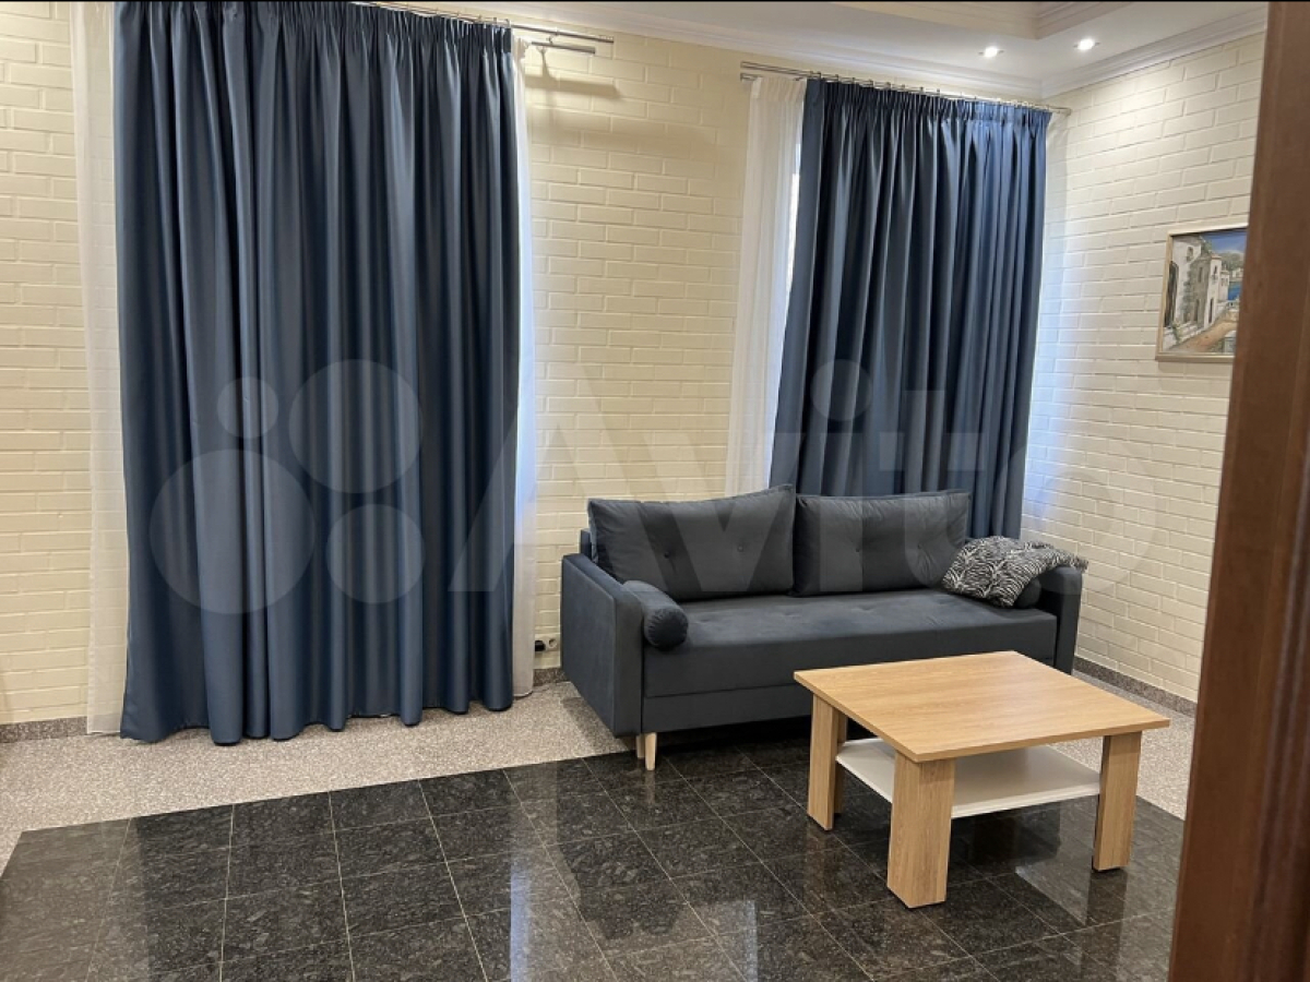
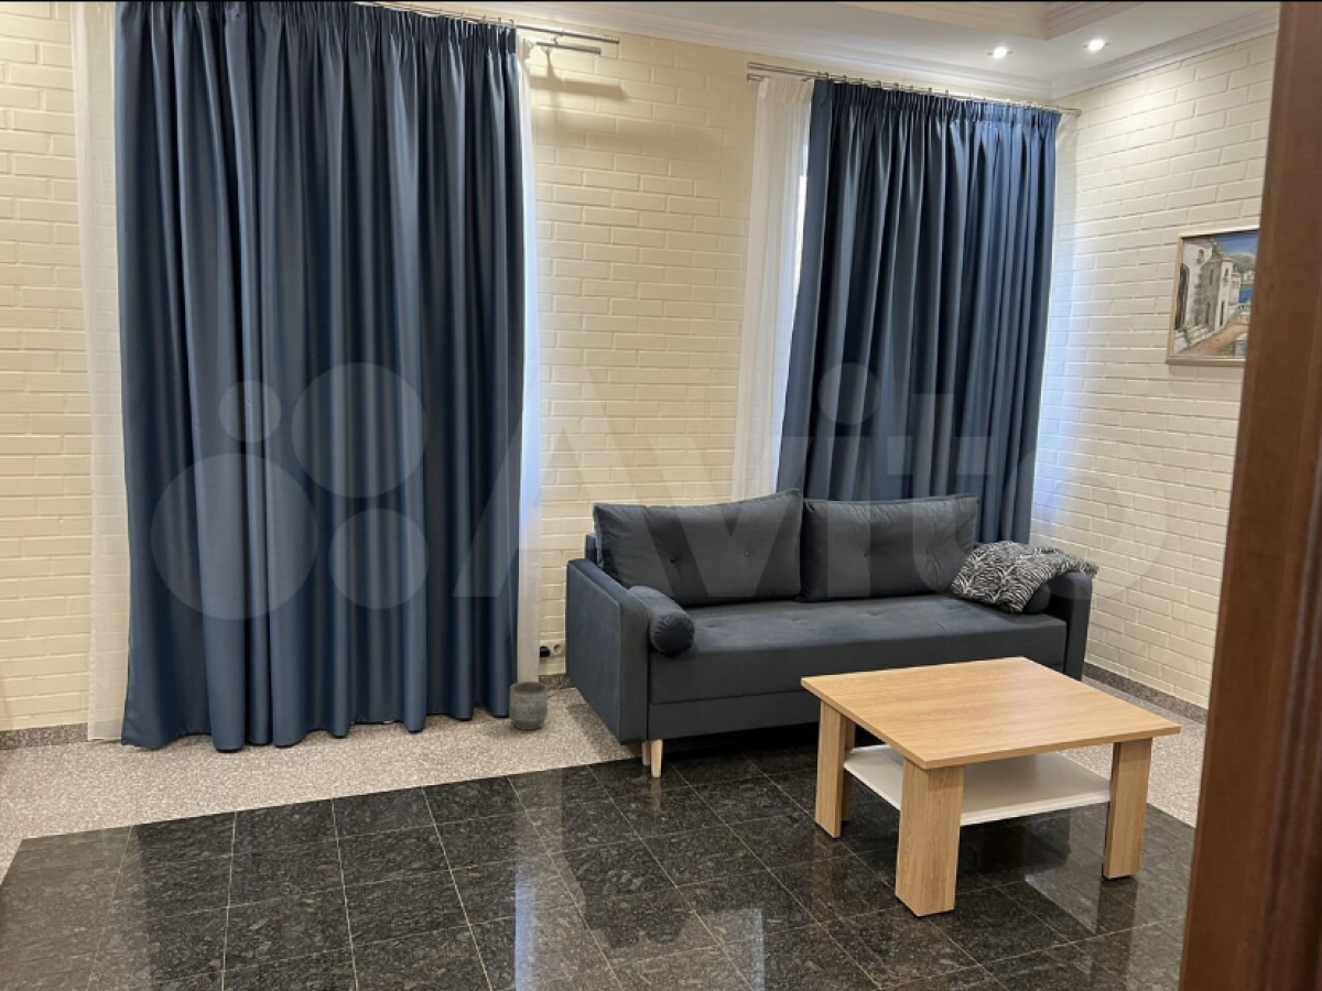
+ planter (528, 706)
